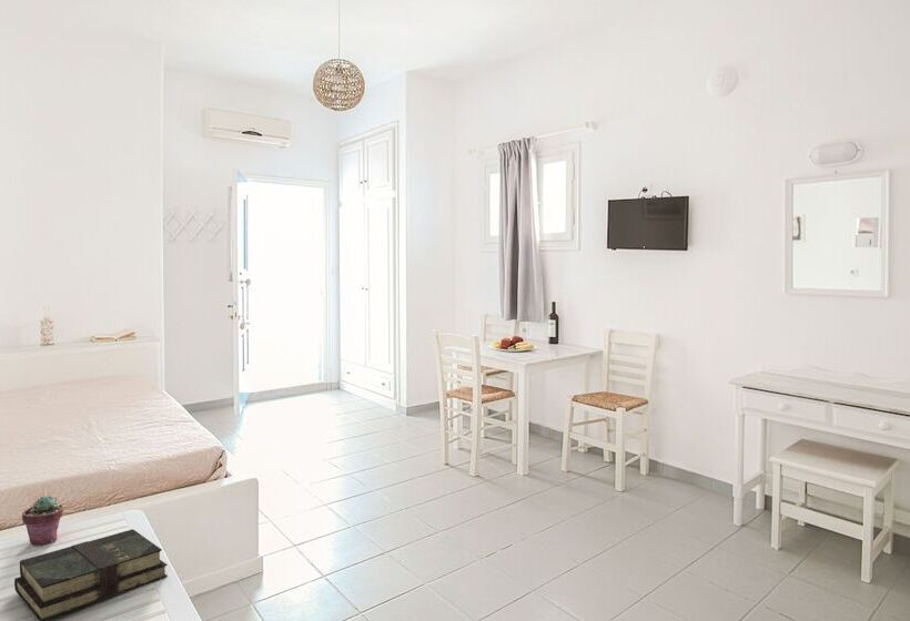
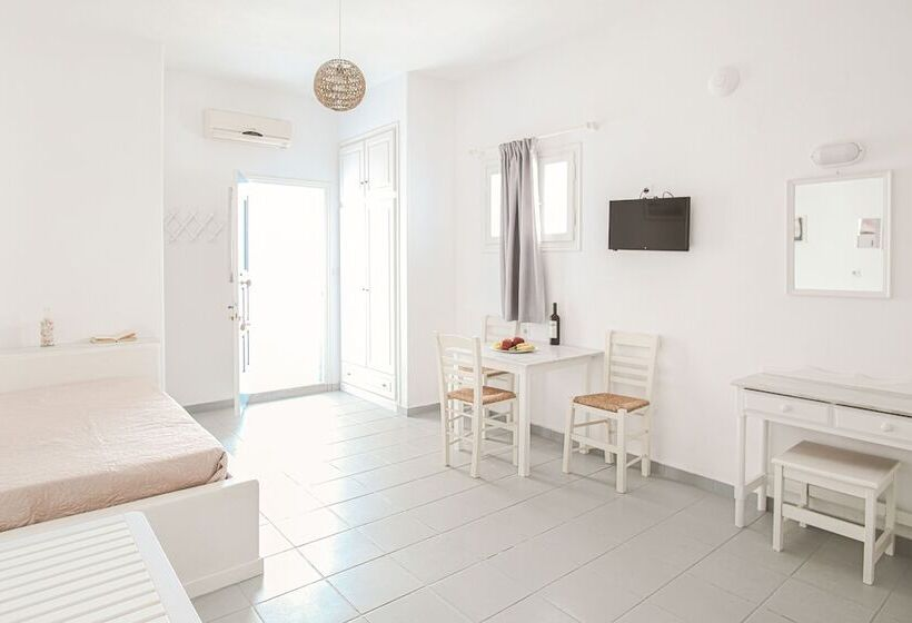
- book (92, 568)
- potted succulent (43, 518)
